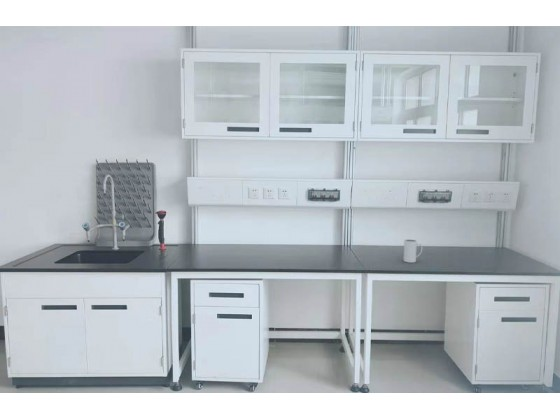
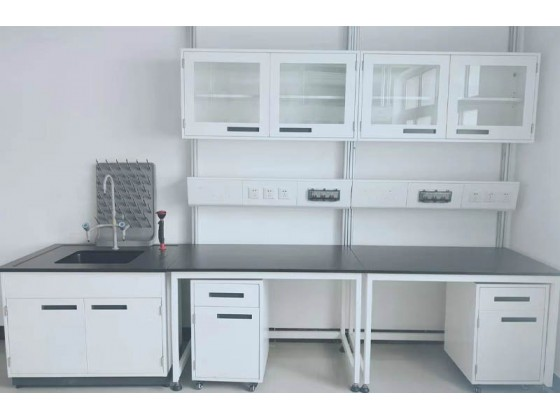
- mug (413, 250)
